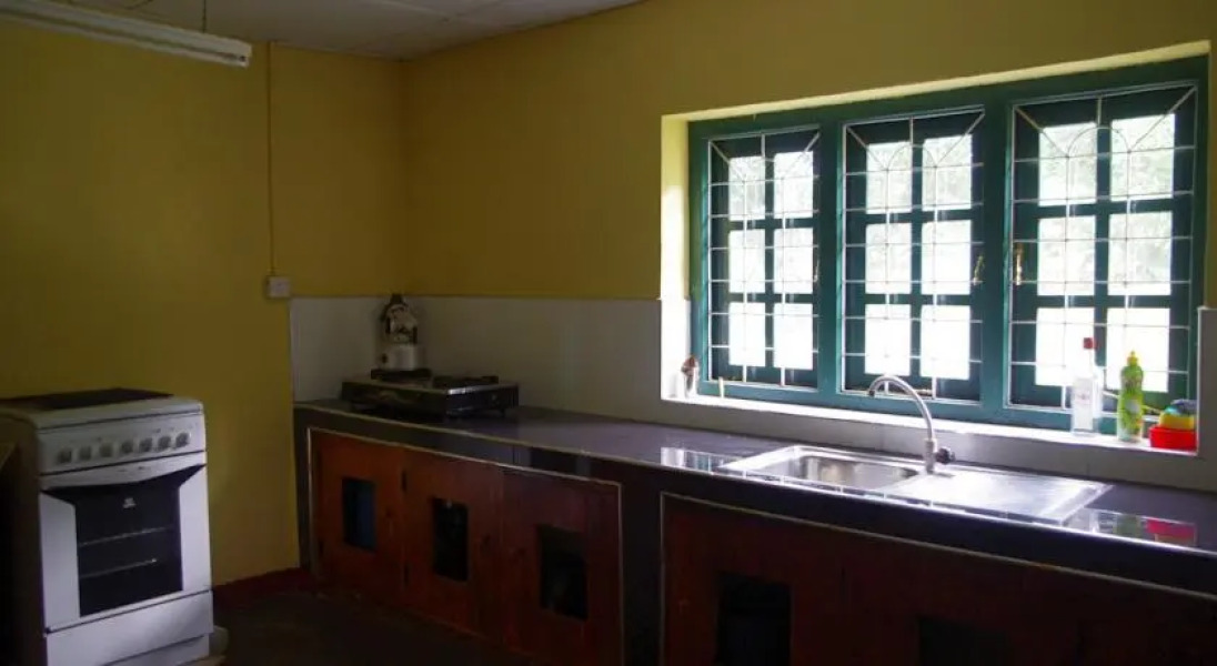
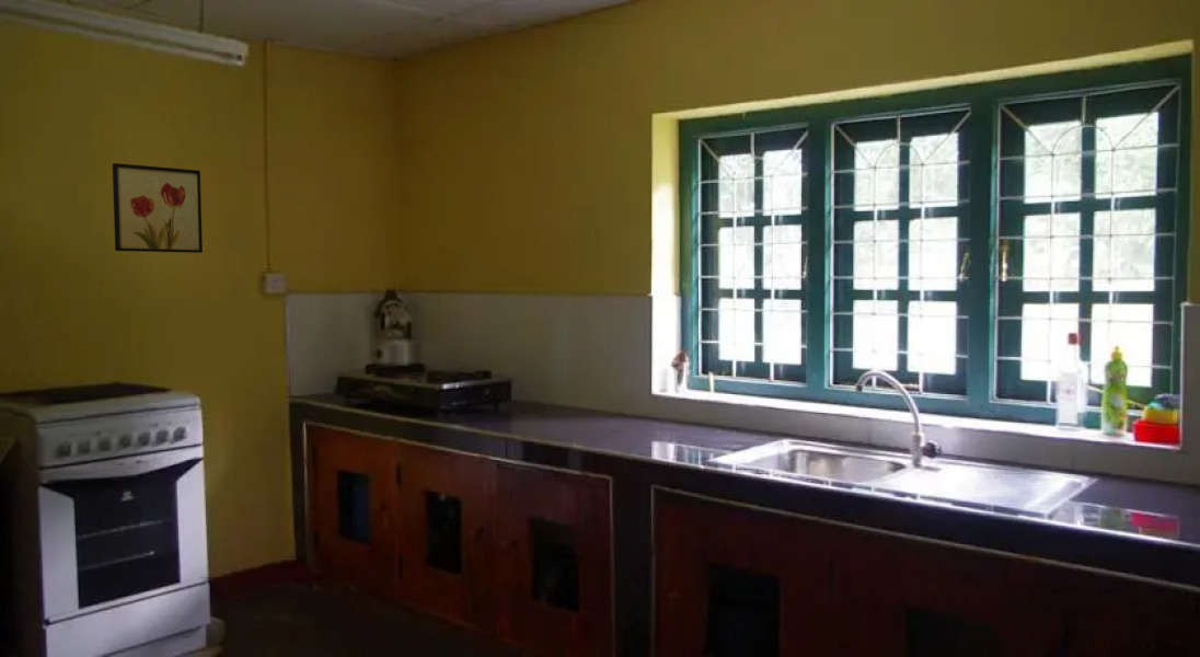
+ wall art (158, 209)
